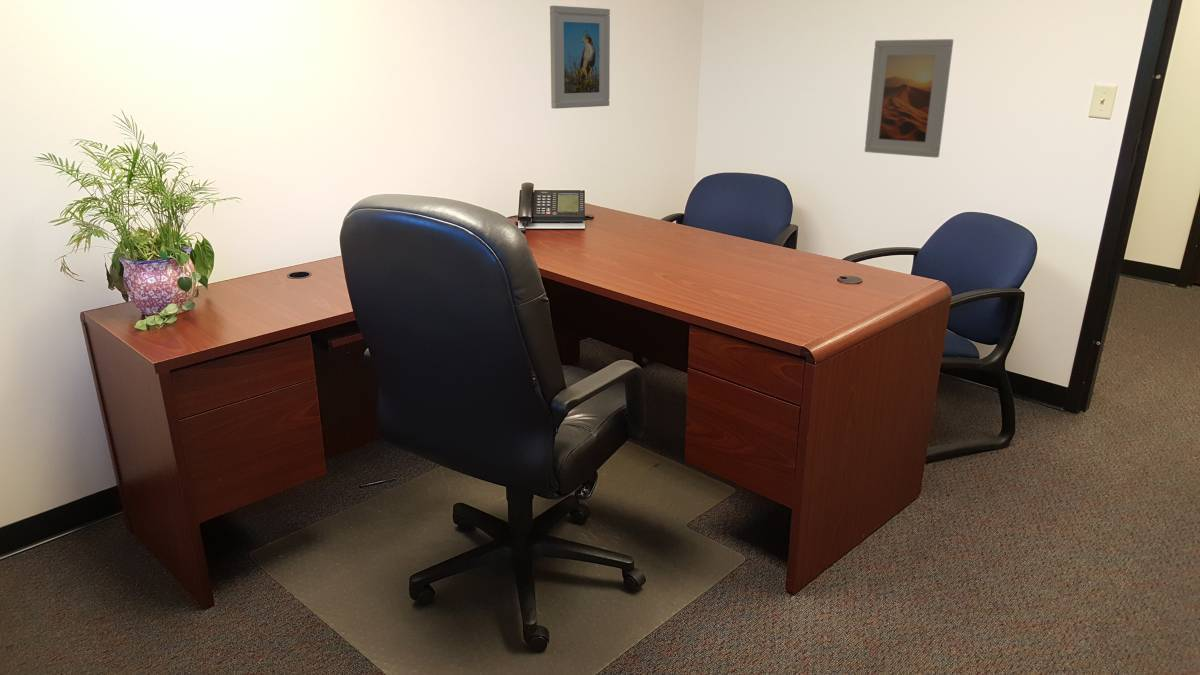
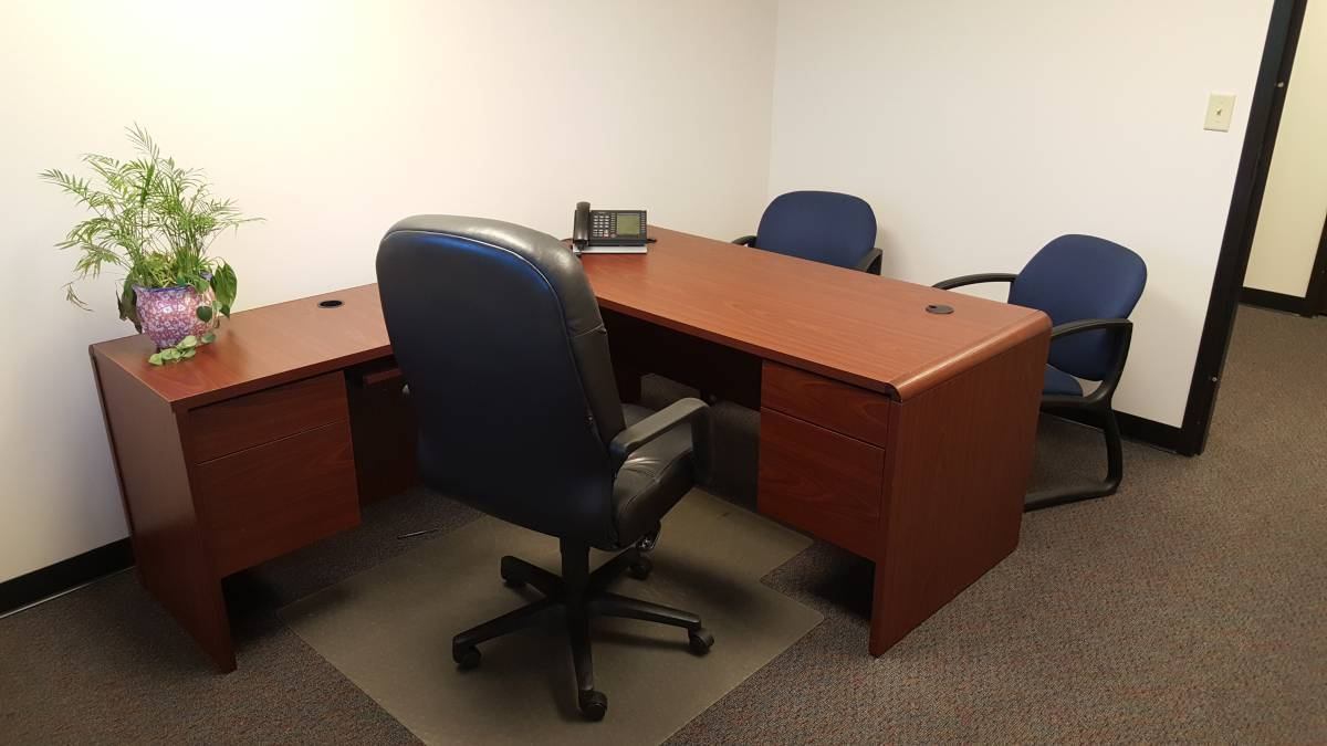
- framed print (906, 98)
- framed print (581, 58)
